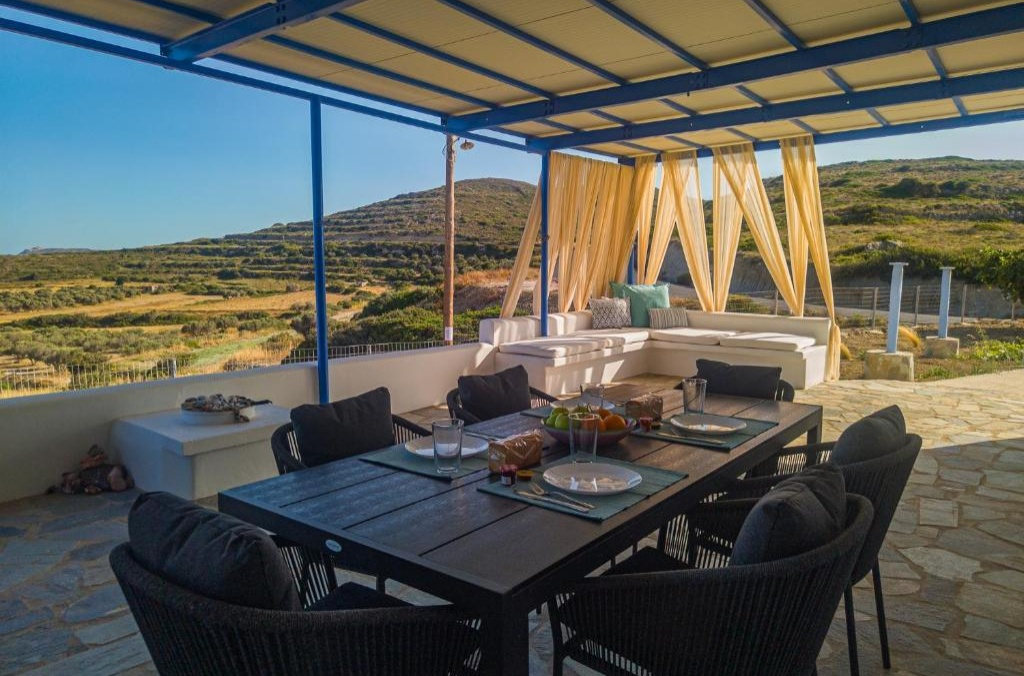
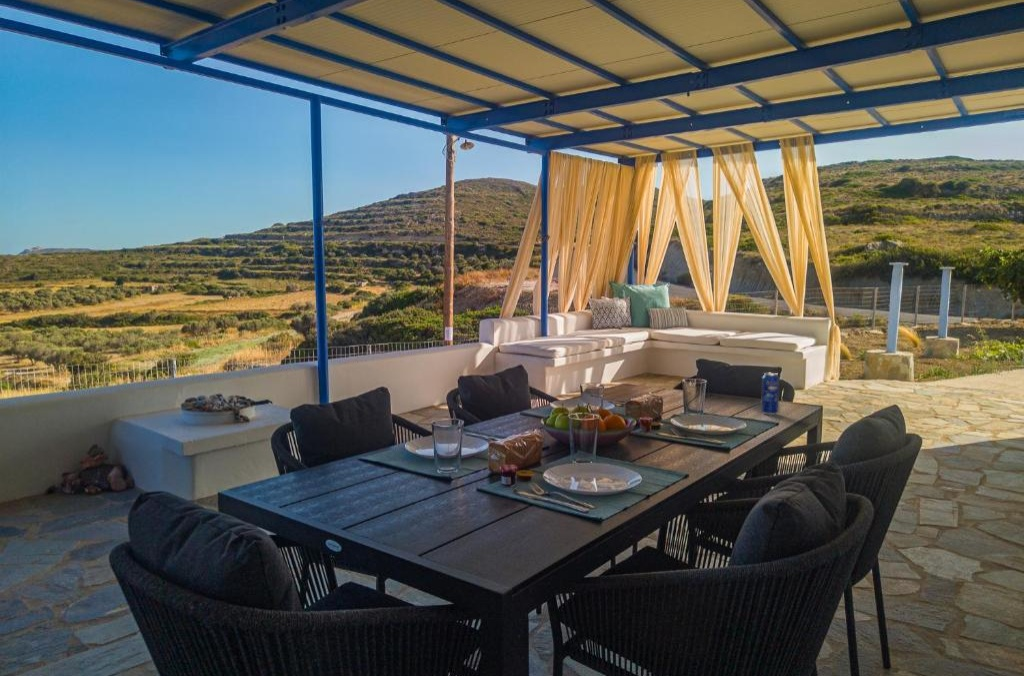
+ beverage can (770, 393)
